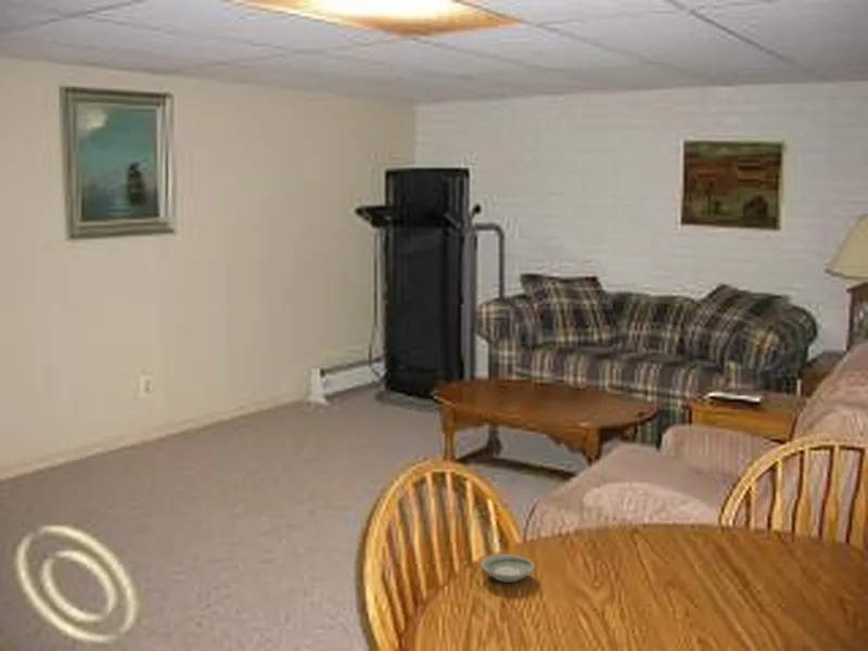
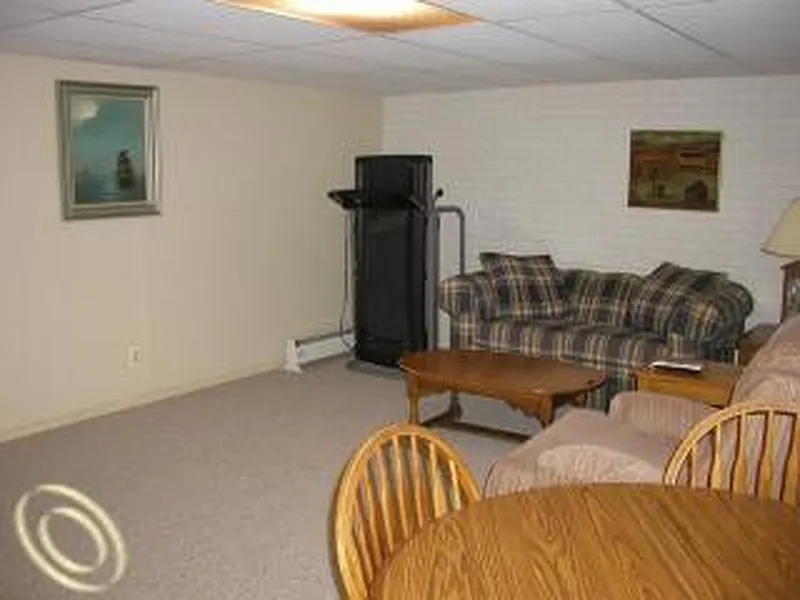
- saucer (507, 570)
